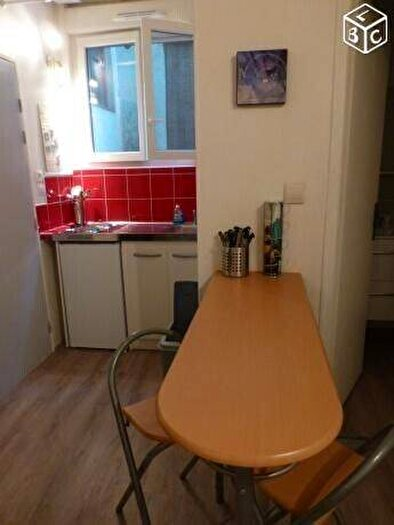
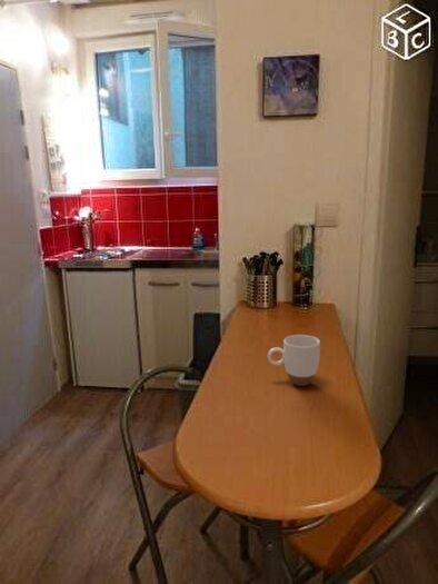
+ mug (292, 362)
